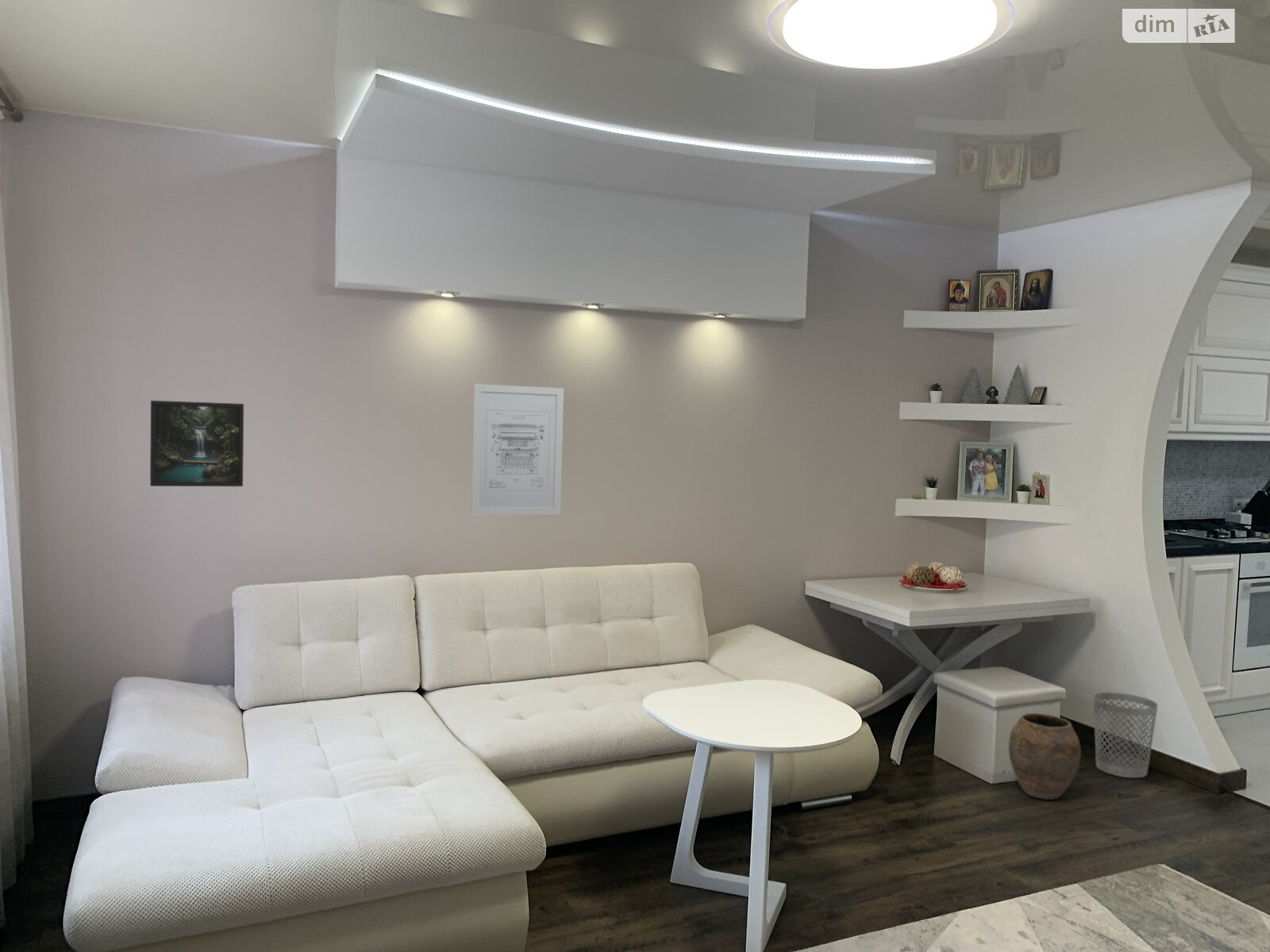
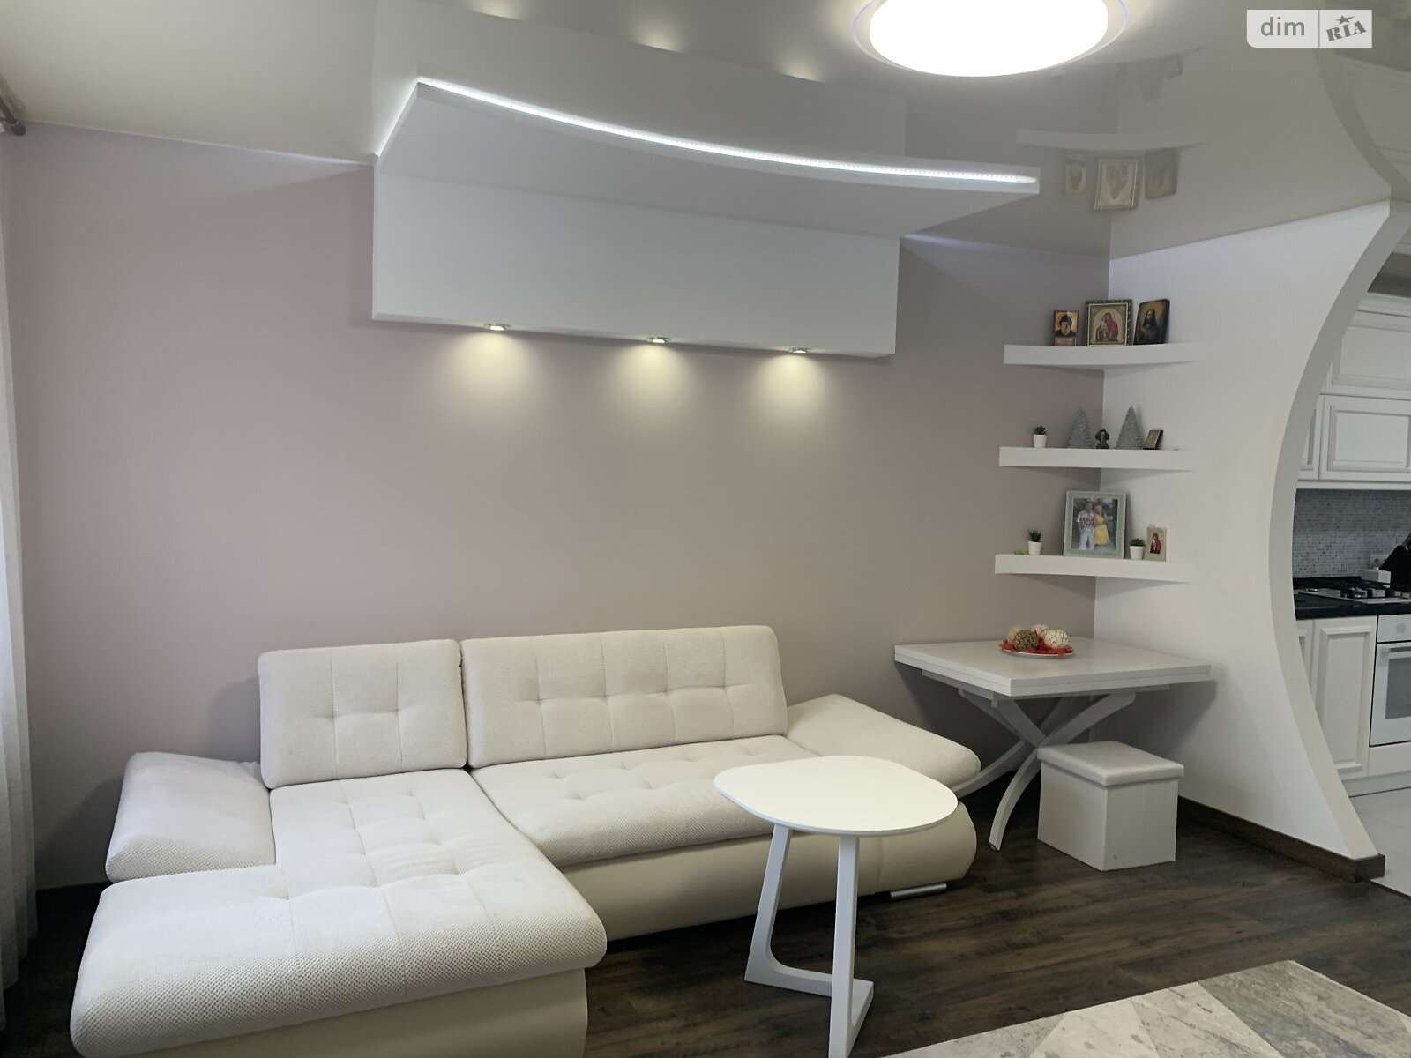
- vase (1044, 757)
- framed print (198, 444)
- wall art (518, 451)
- wastebasket (1123, 735)
